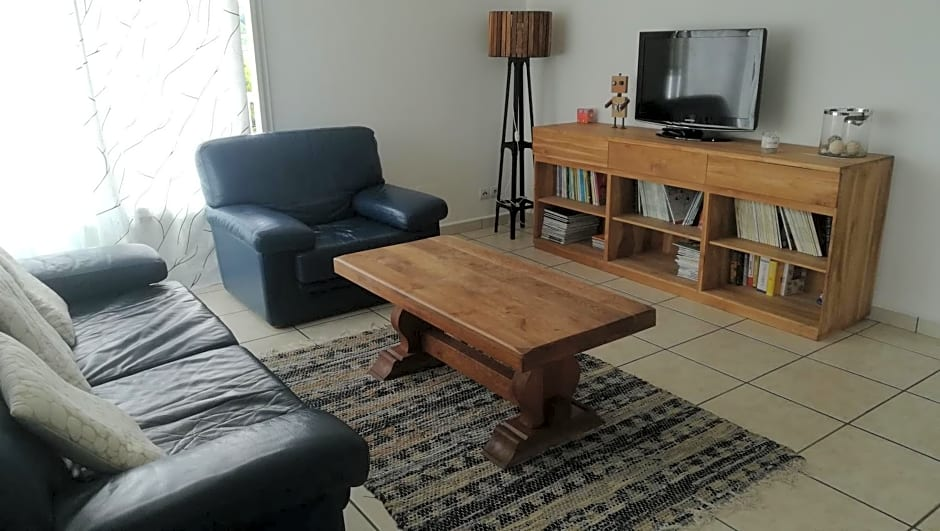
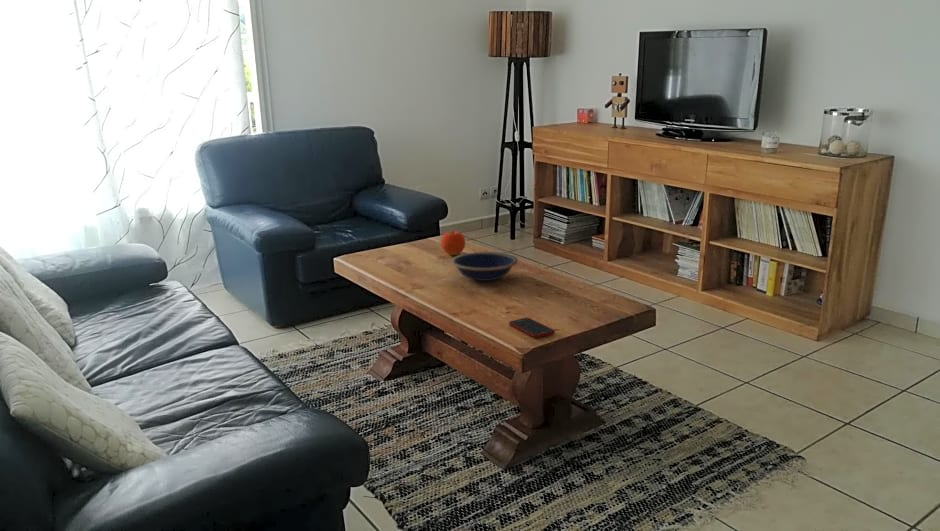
+ fruit (453, 242)
+ bowl (484, 269)
+ cell phone (531, 327)
